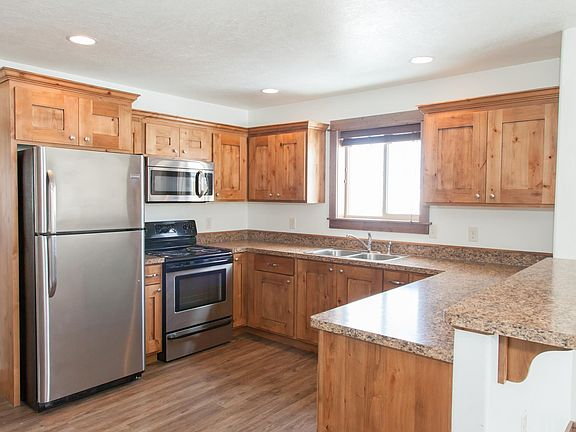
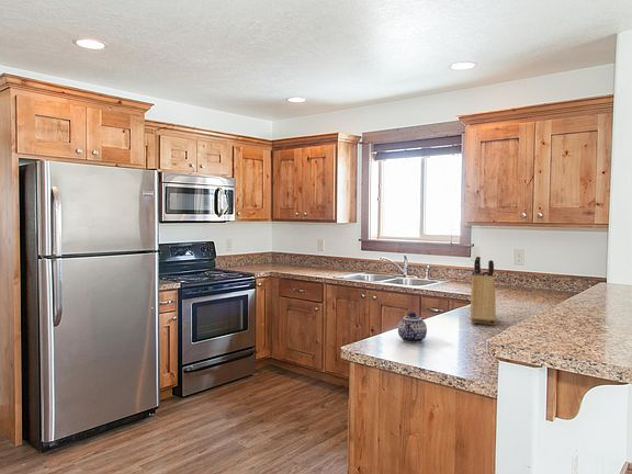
+ knife block (483, 287)
+ teapot (411, 326)
